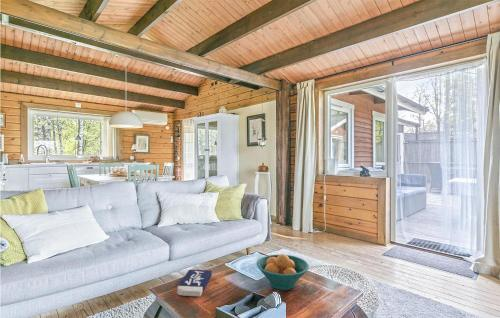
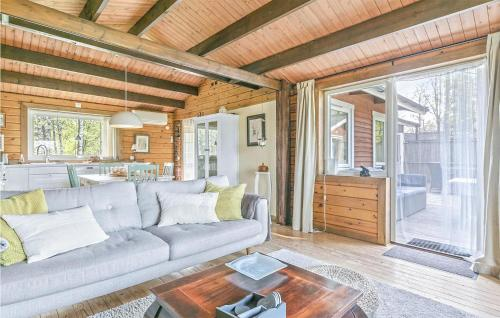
- fruit bowl (282, 269)
- book (194, 282)
